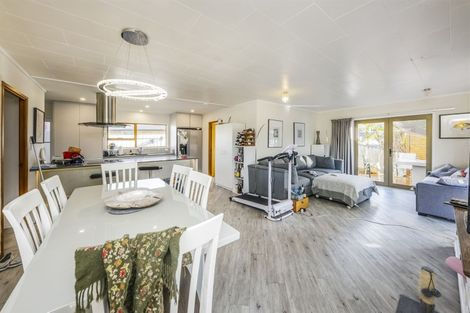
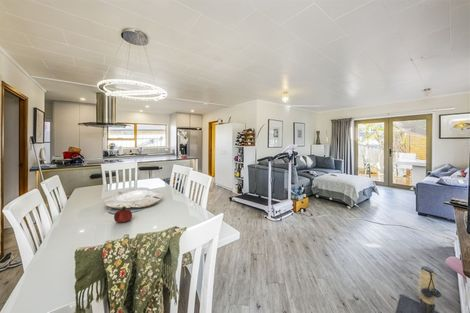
+ fruit (123, 213)
